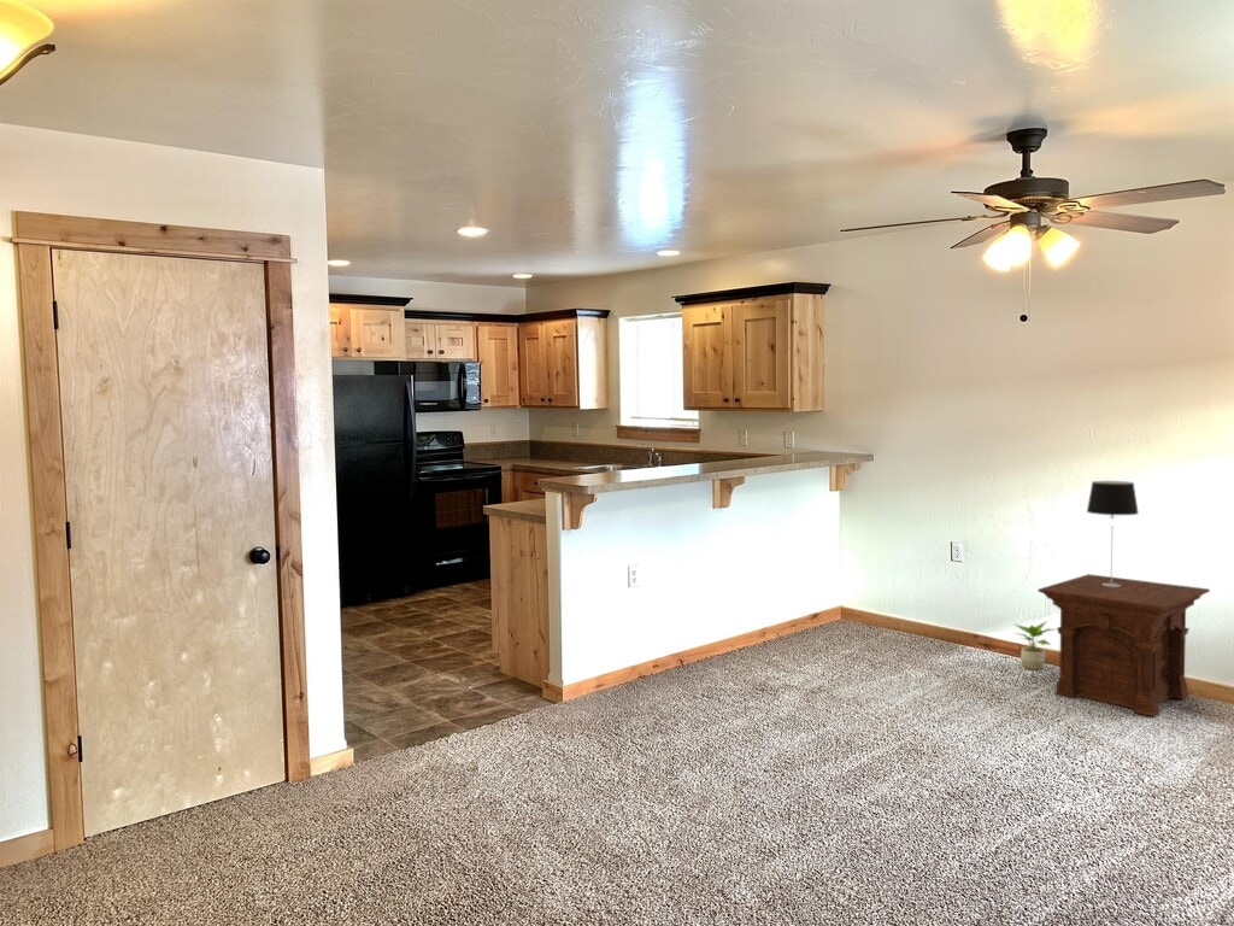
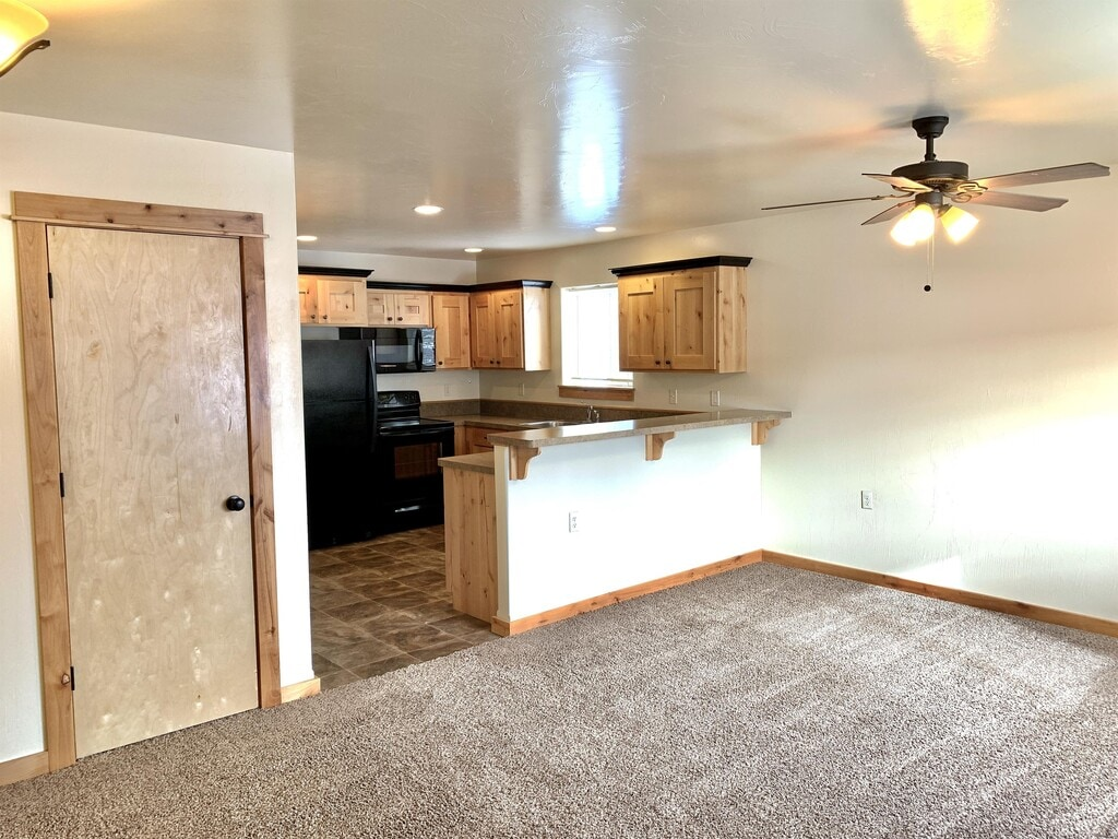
- potted plant (1034, 643)
- table lamp (1111, 533)
- side table (1122, 641)
